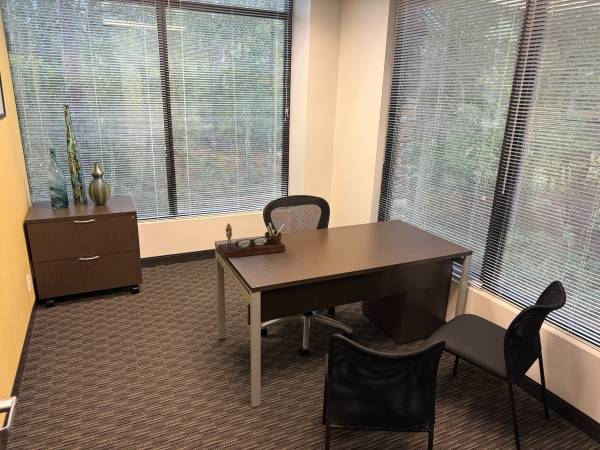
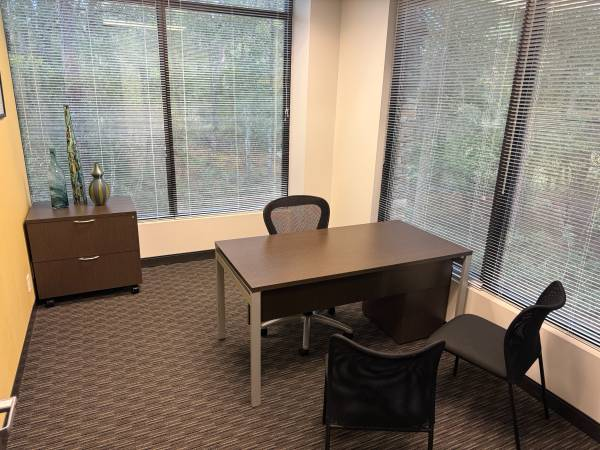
- desk organizer (256, 238)
